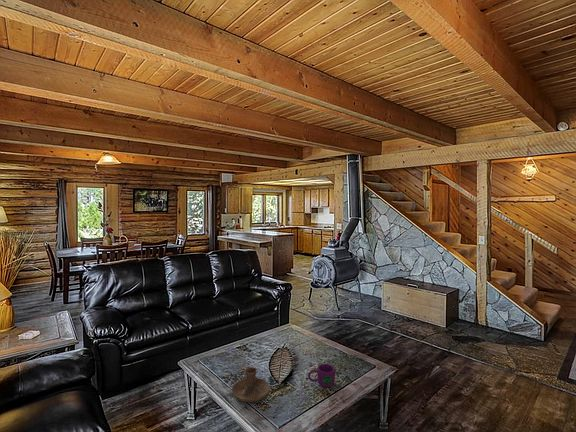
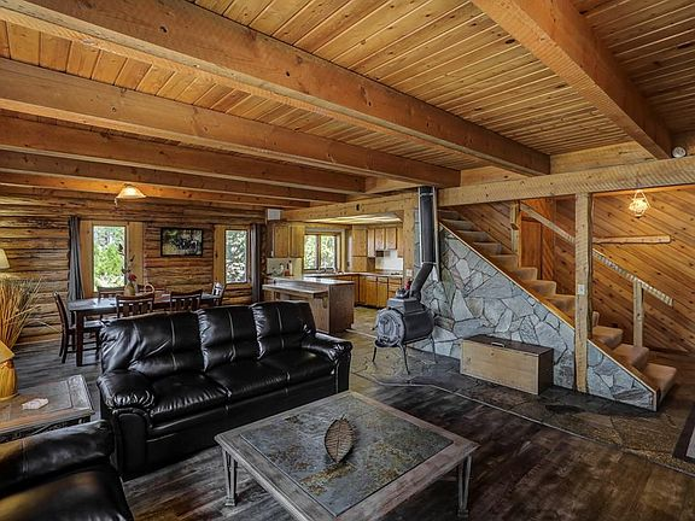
- mug (321, 375)
- candle holder (250, 380)
